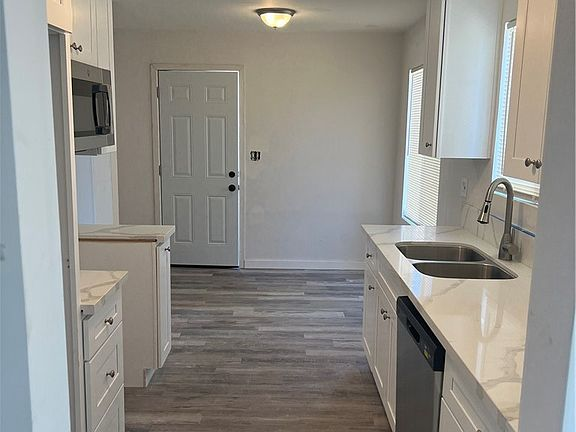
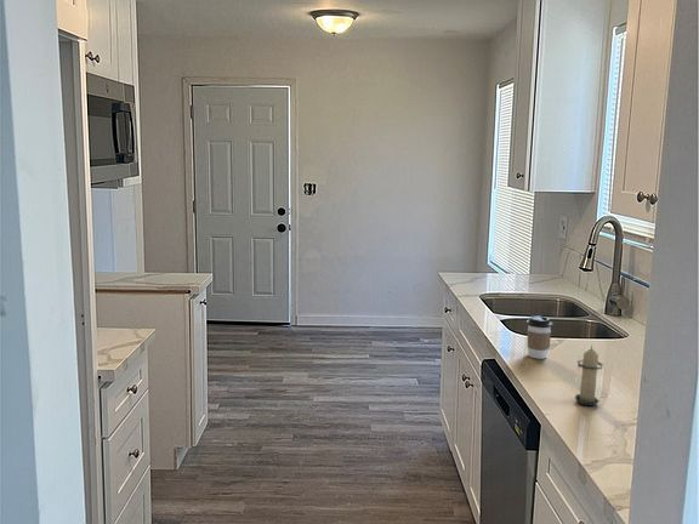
+ candle (589, 374)
+ coffee cup (538, 336)
